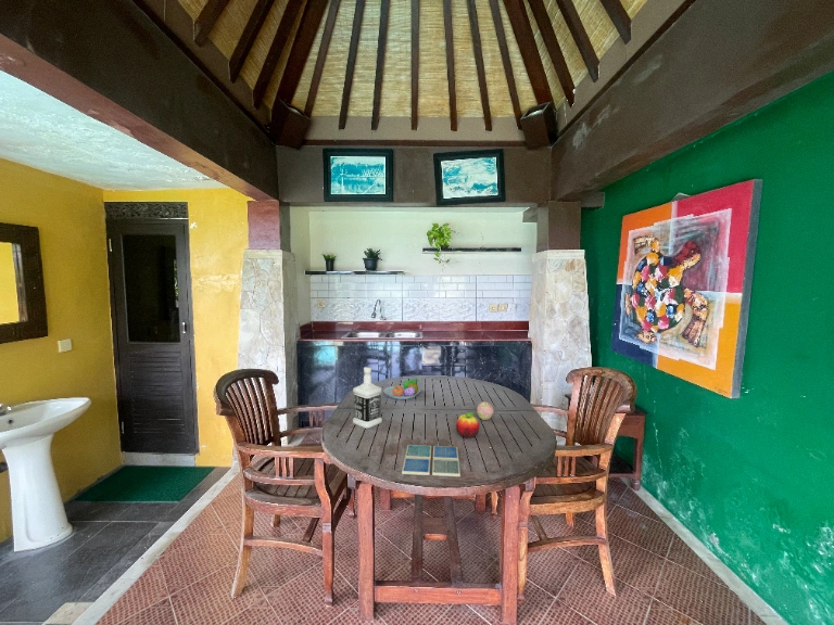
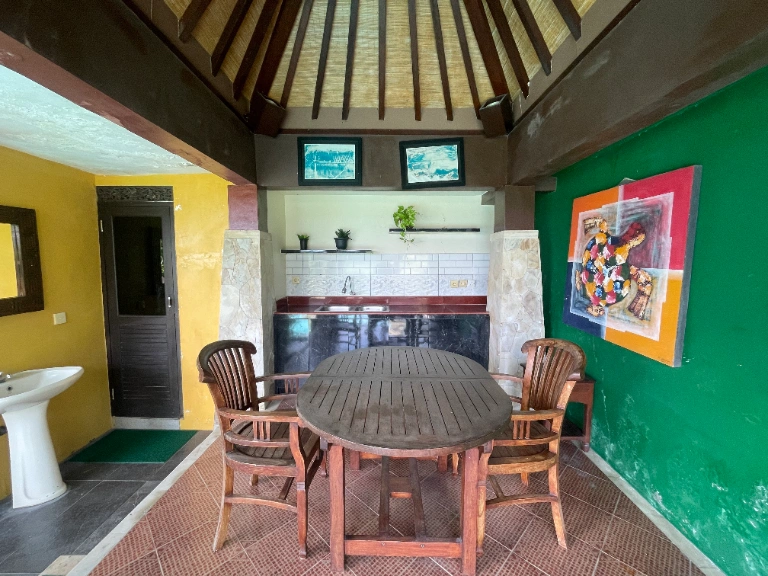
- apple (484, 409)
- fruit (467, 424)
- fruit bowl (403, 386)
- bottle (367, 395)
- drink coaster (430, 459)
